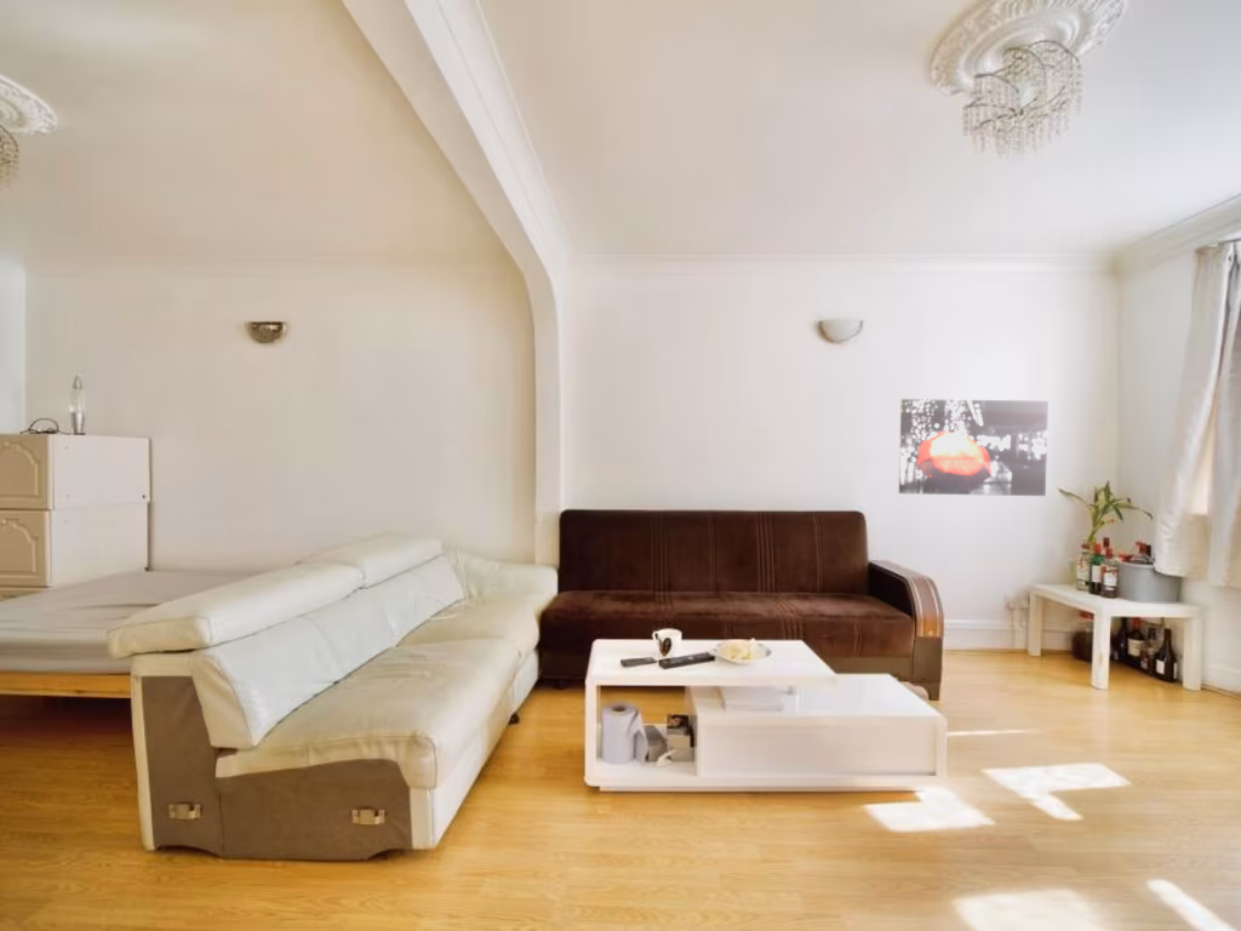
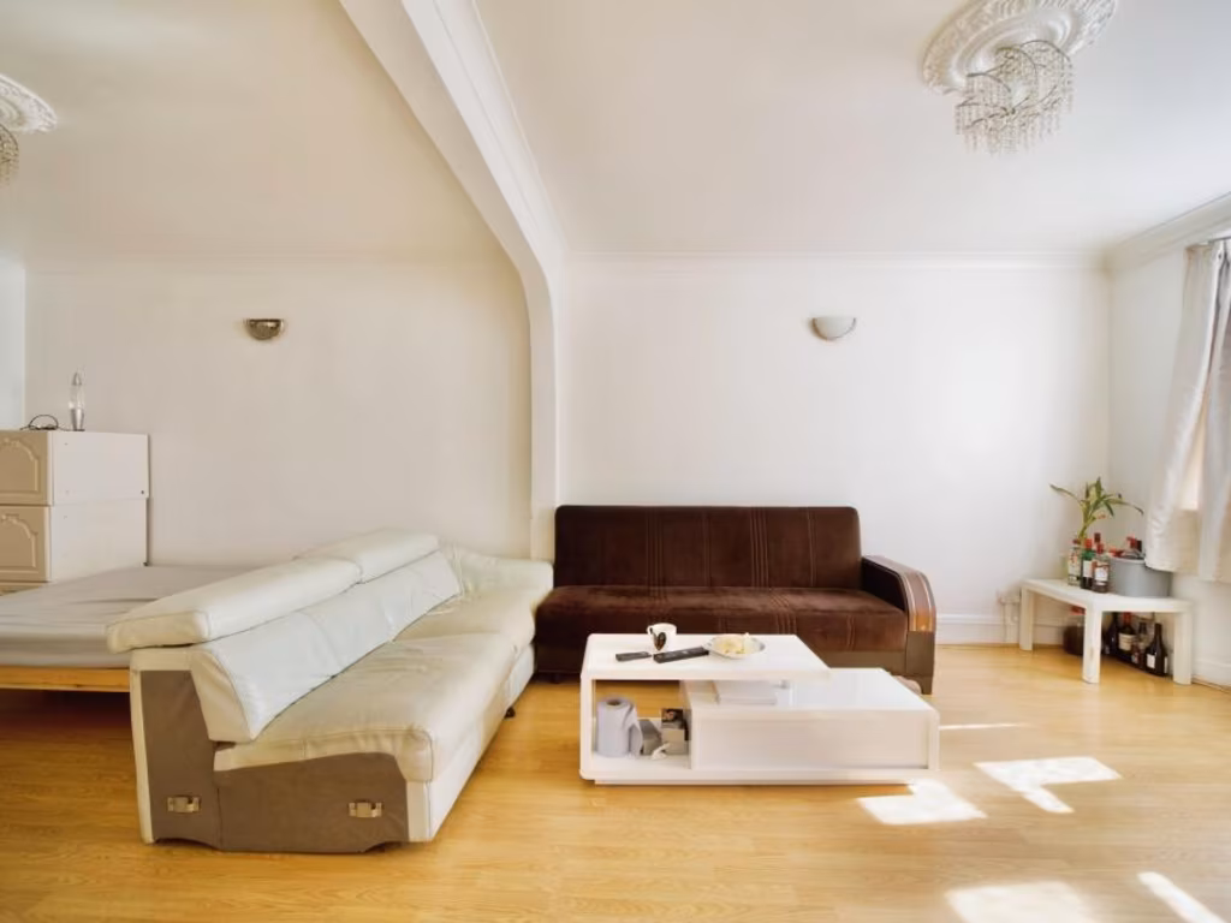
- wall art (972, 447)
